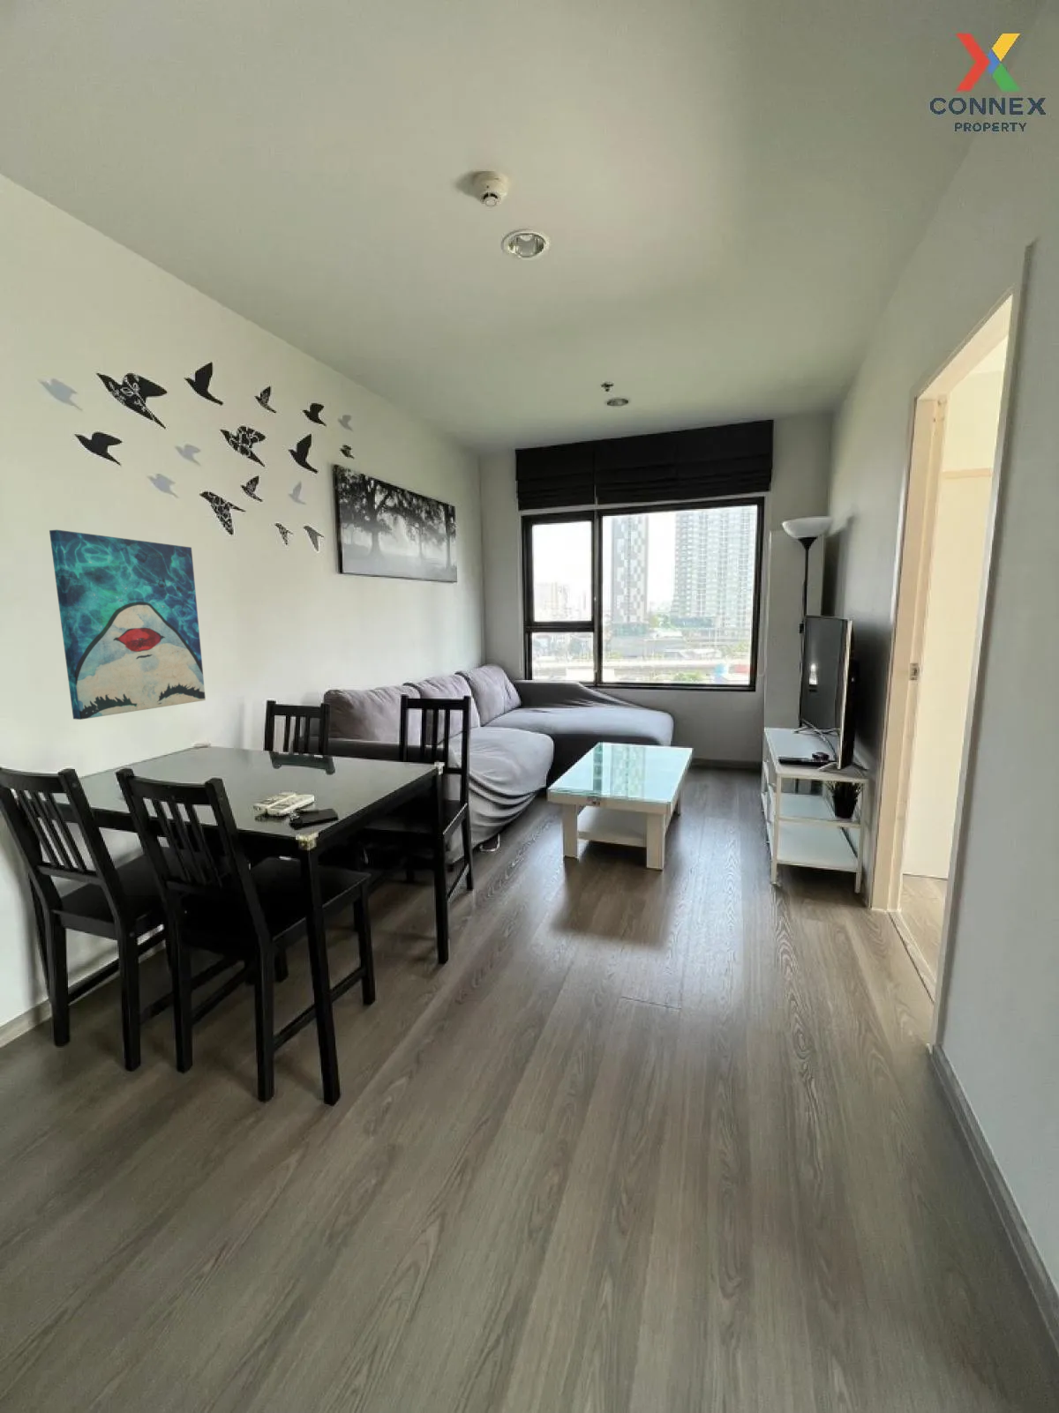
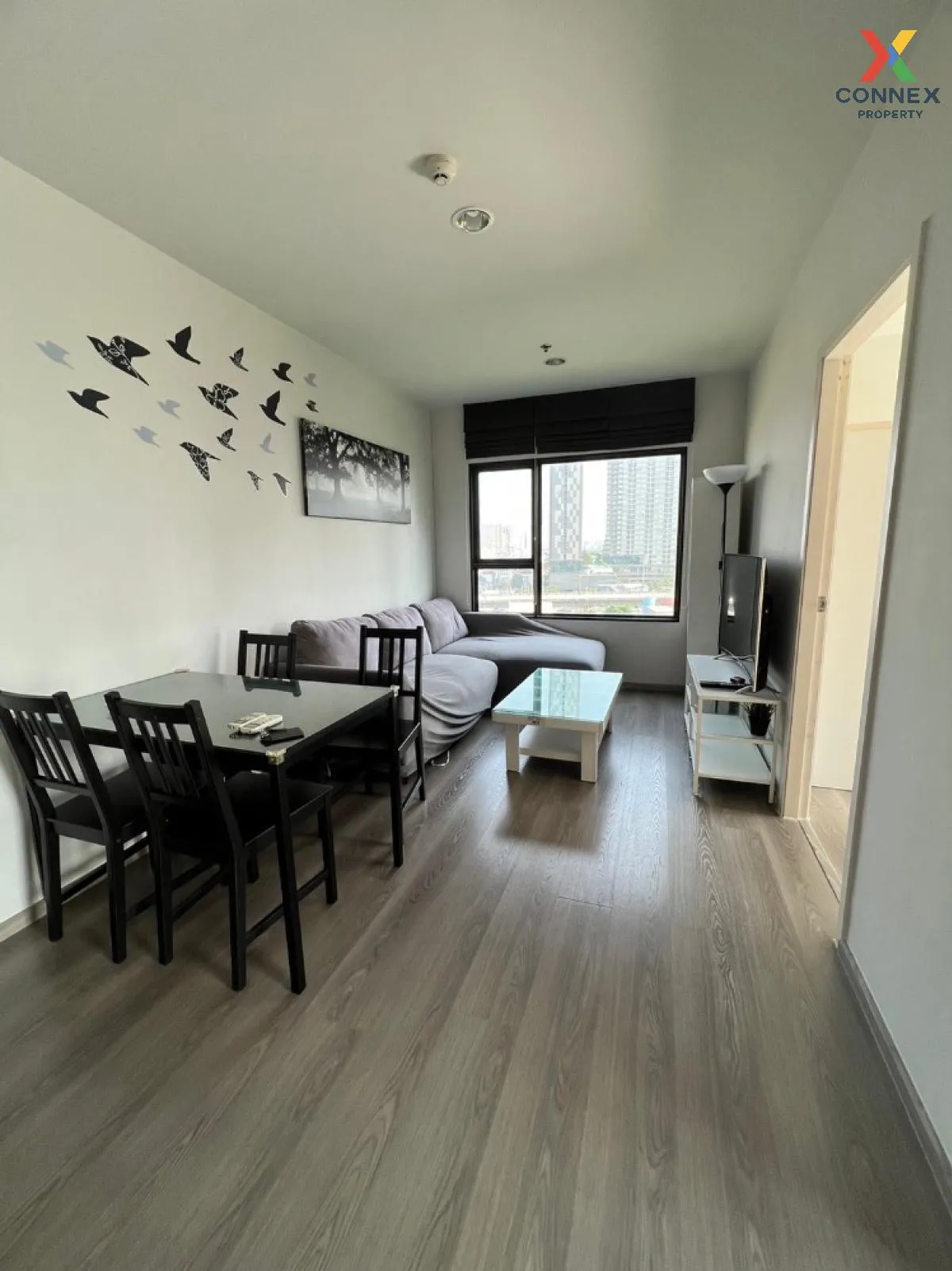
- wall art (137, 626)
